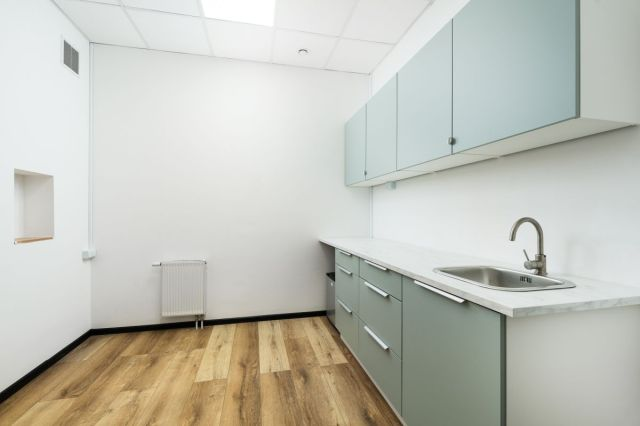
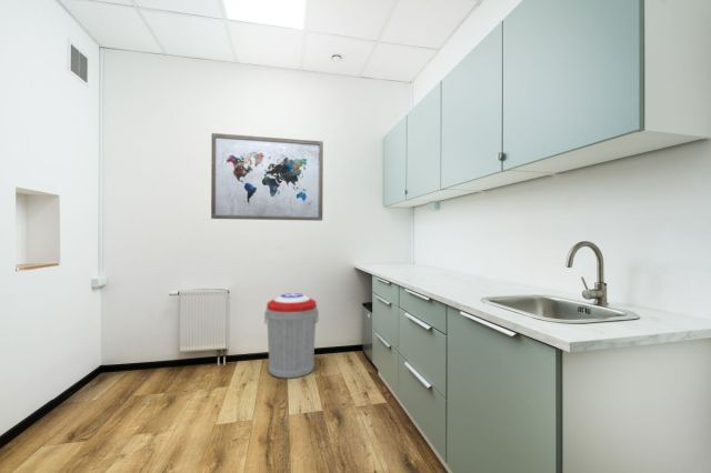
+ trash can (291, 331)
+ wall art (269, 178)
